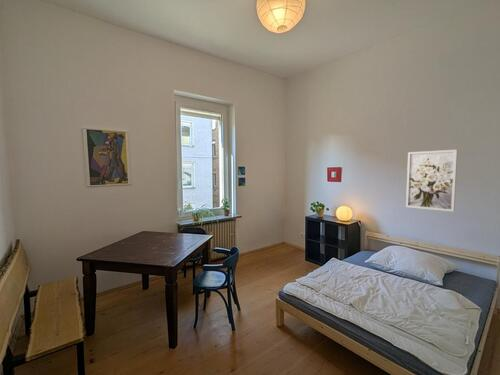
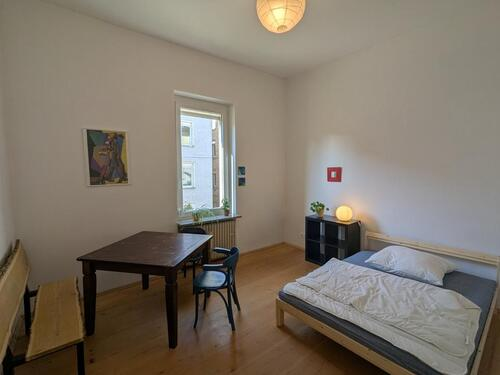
- wall art (430, 180)
